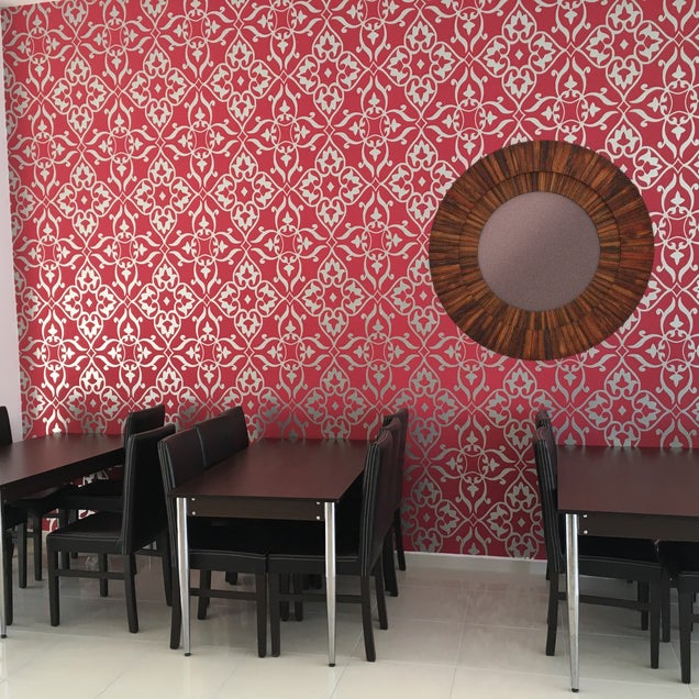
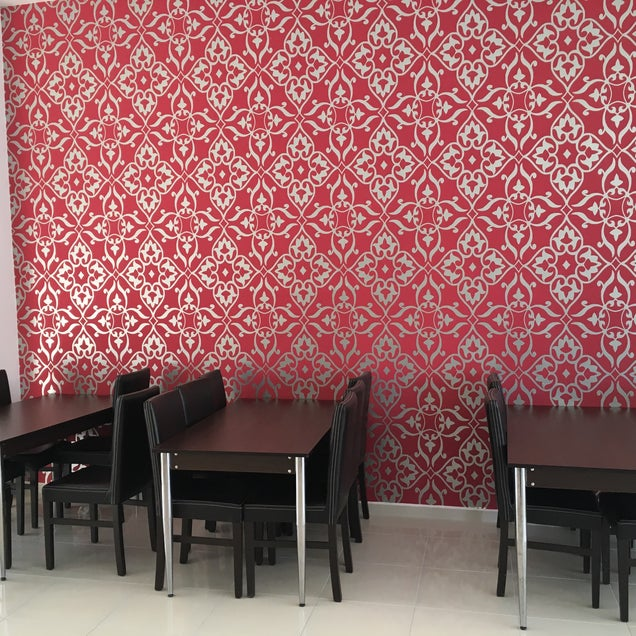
- home mirror (537, 251)
